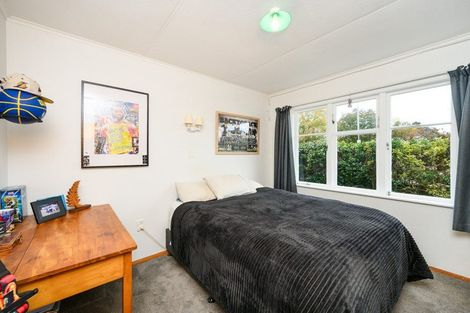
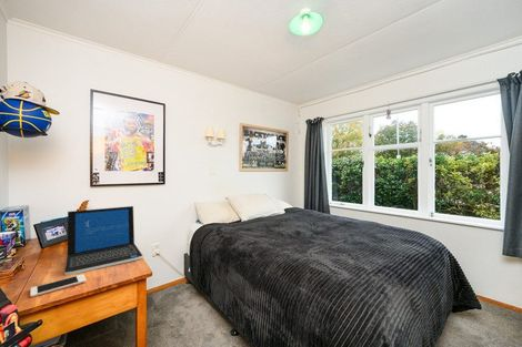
+ laptop (104, 234)
+ cell phone (59, 284)
